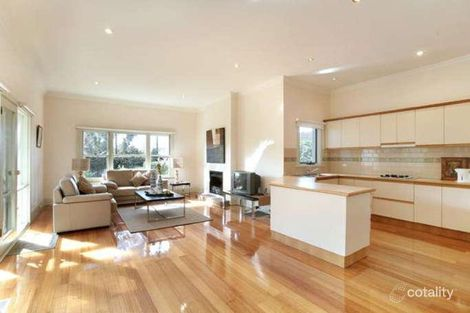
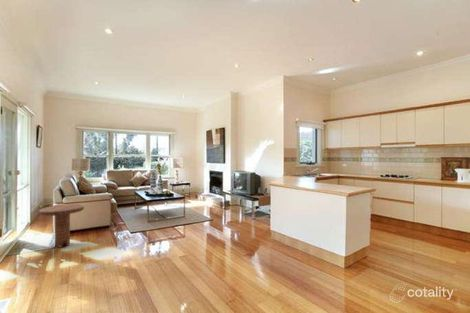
+ side table (62, 226)
